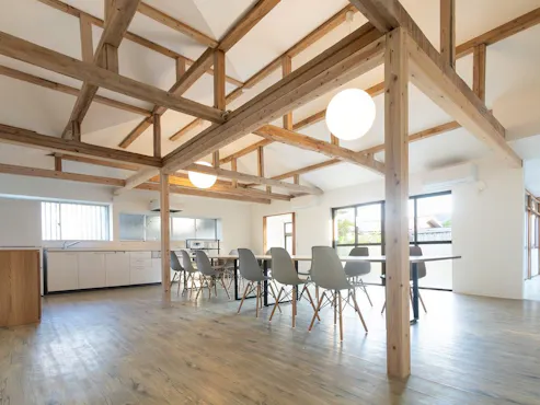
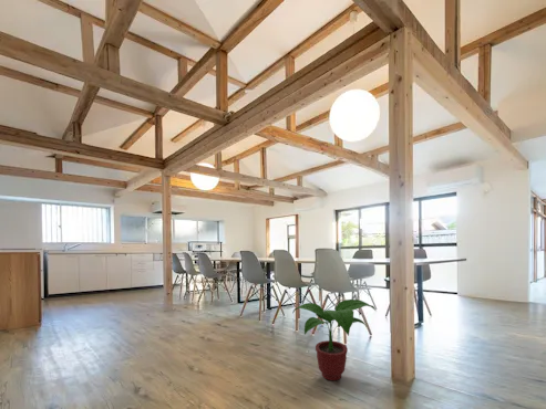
+ potted plant (342, 344)
